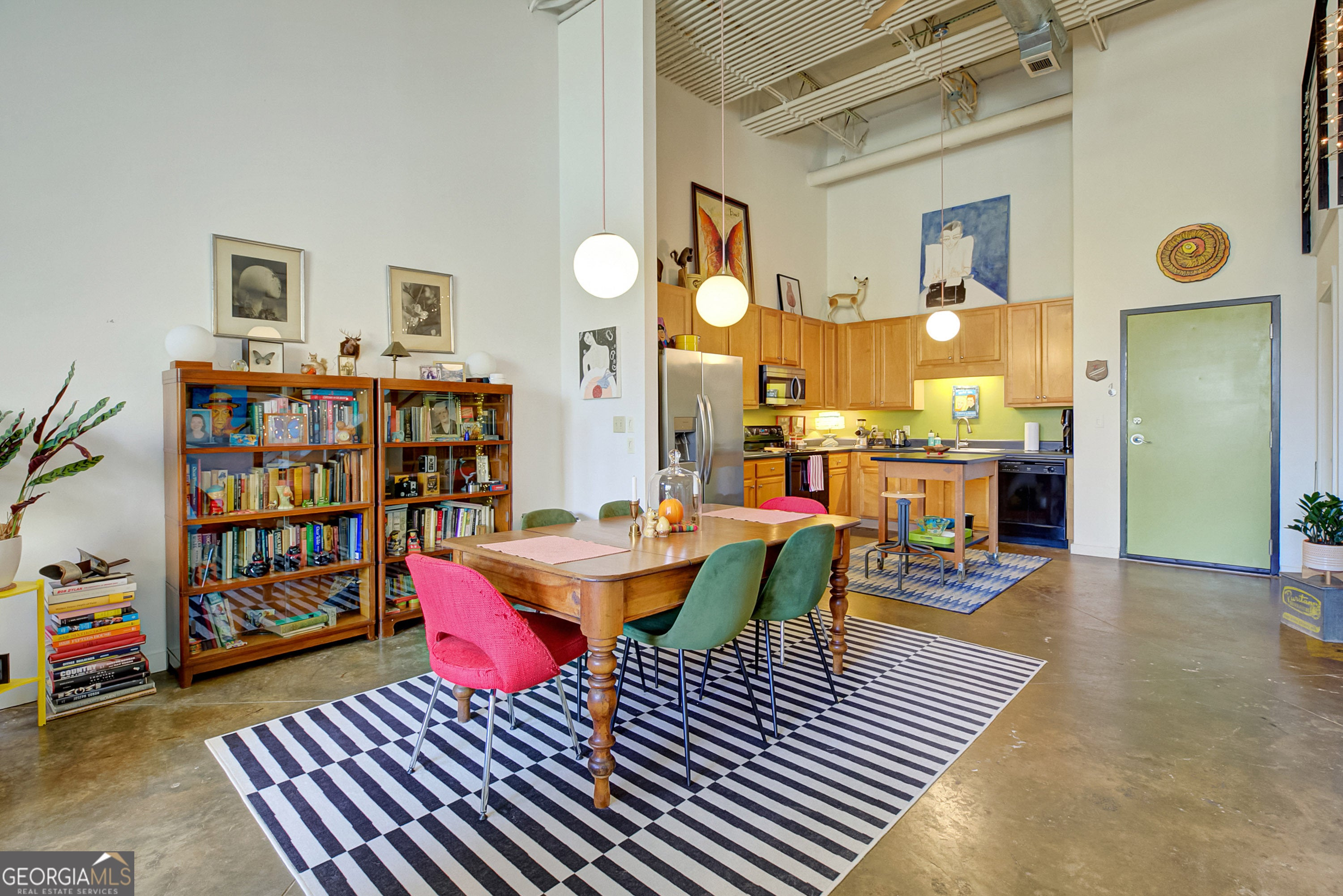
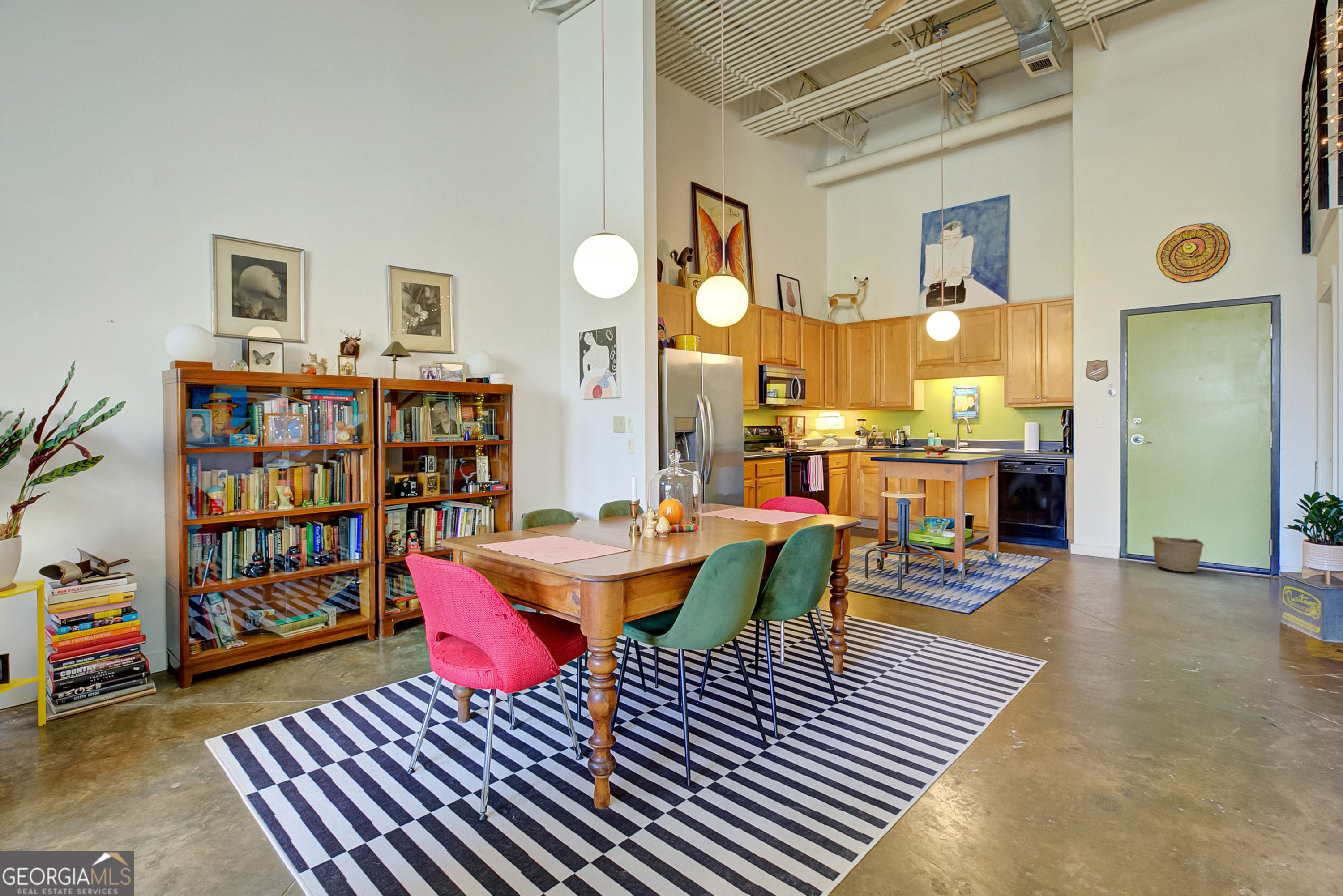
+ basket (1177, 552)
